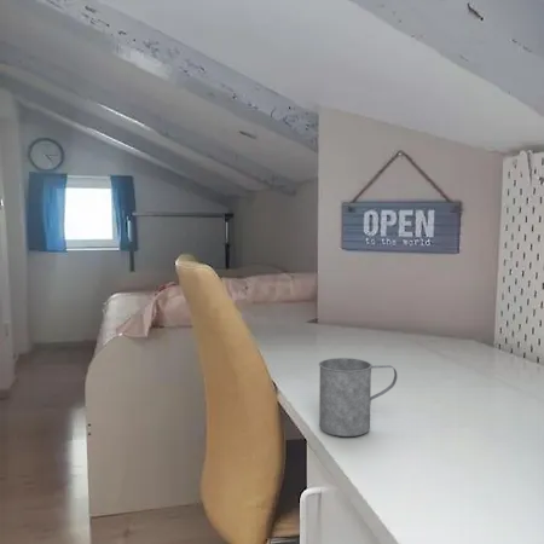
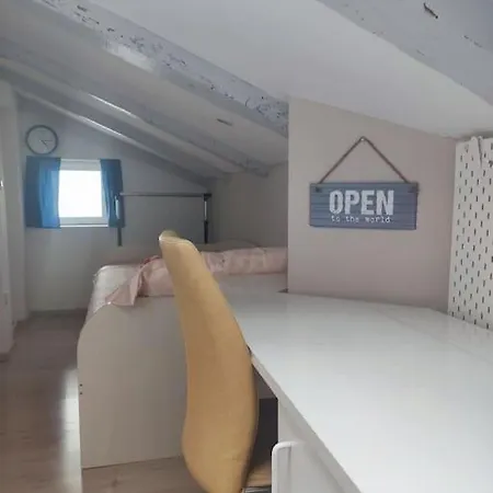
- mug (357, 395)
